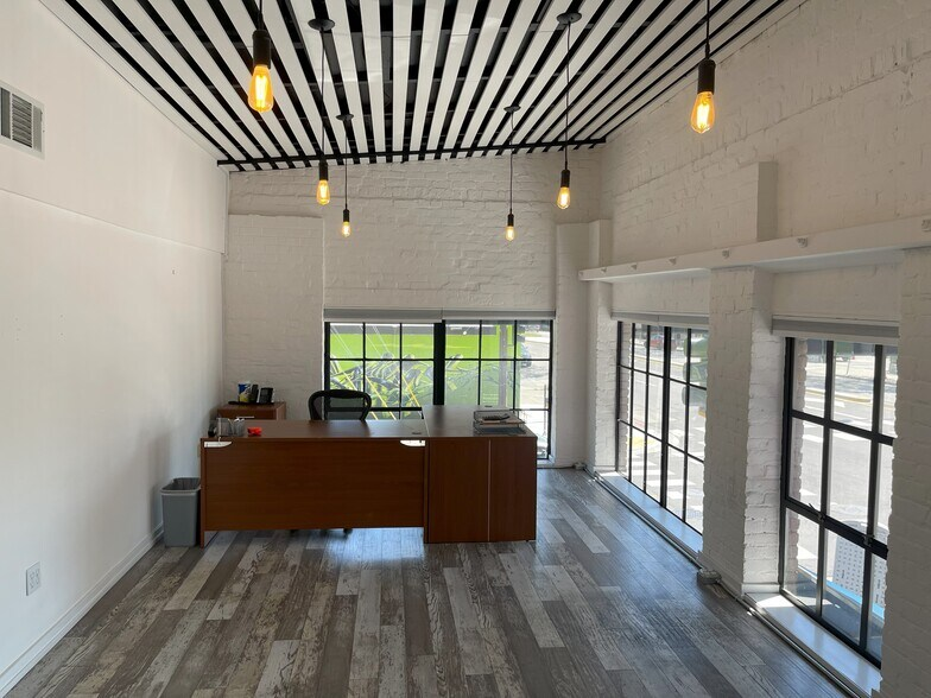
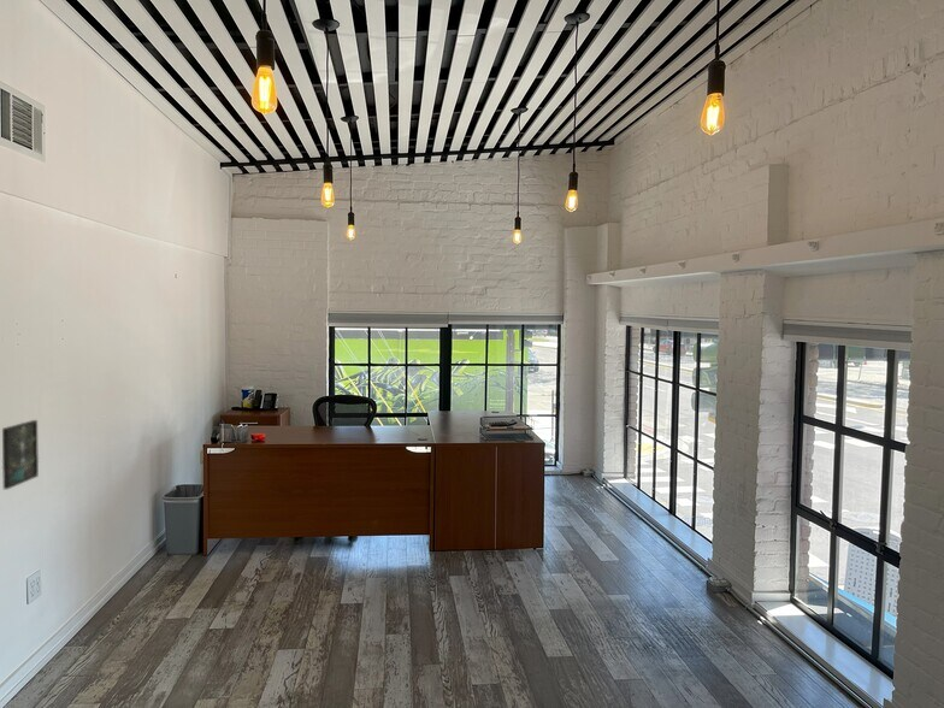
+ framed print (20, 453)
